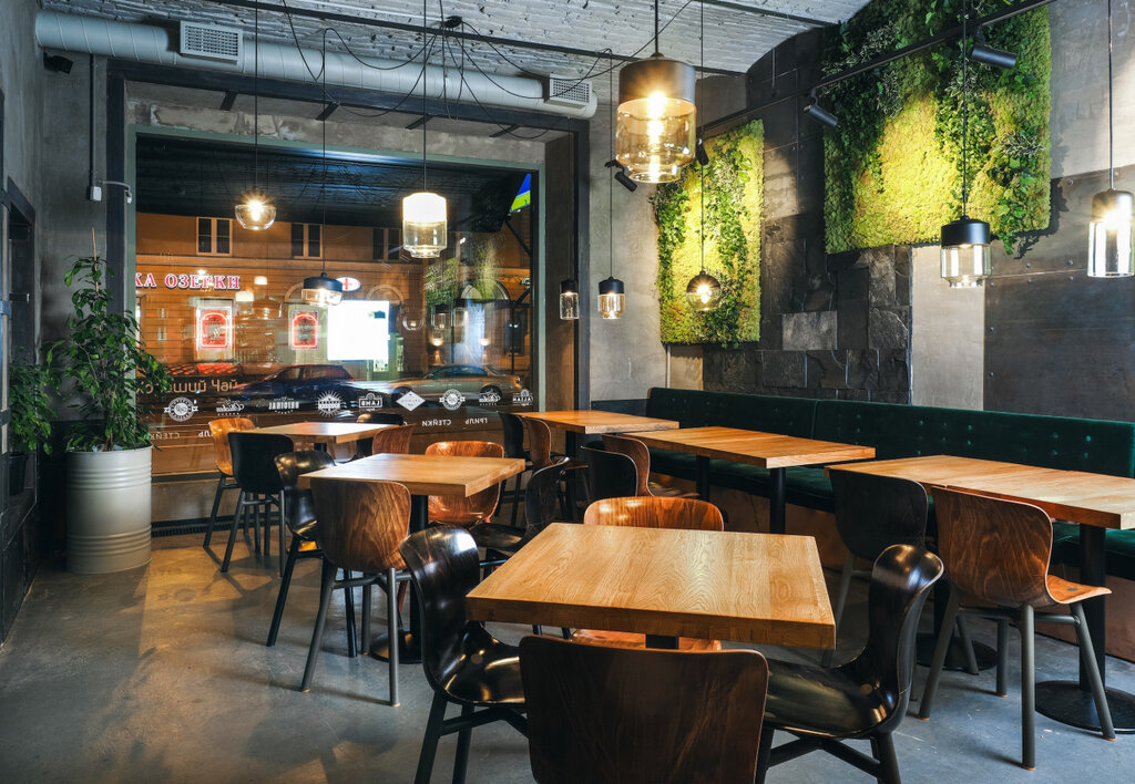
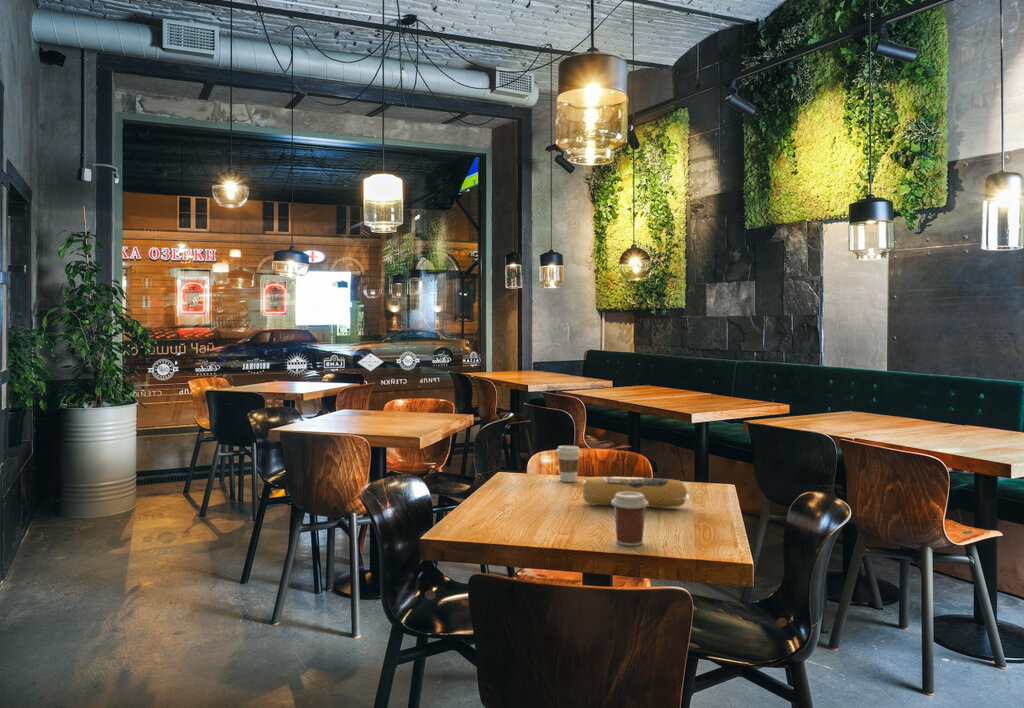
+ coffee cup (568, 463)
+ coffee cup (629, 518)
+ cheese (635, 491)
